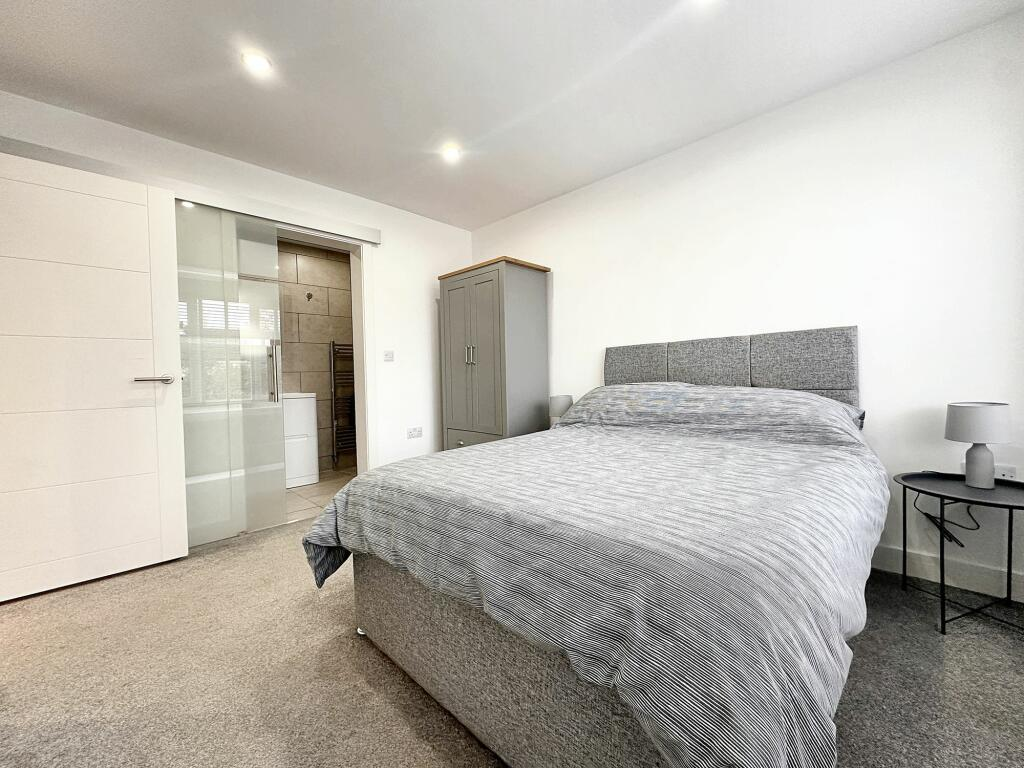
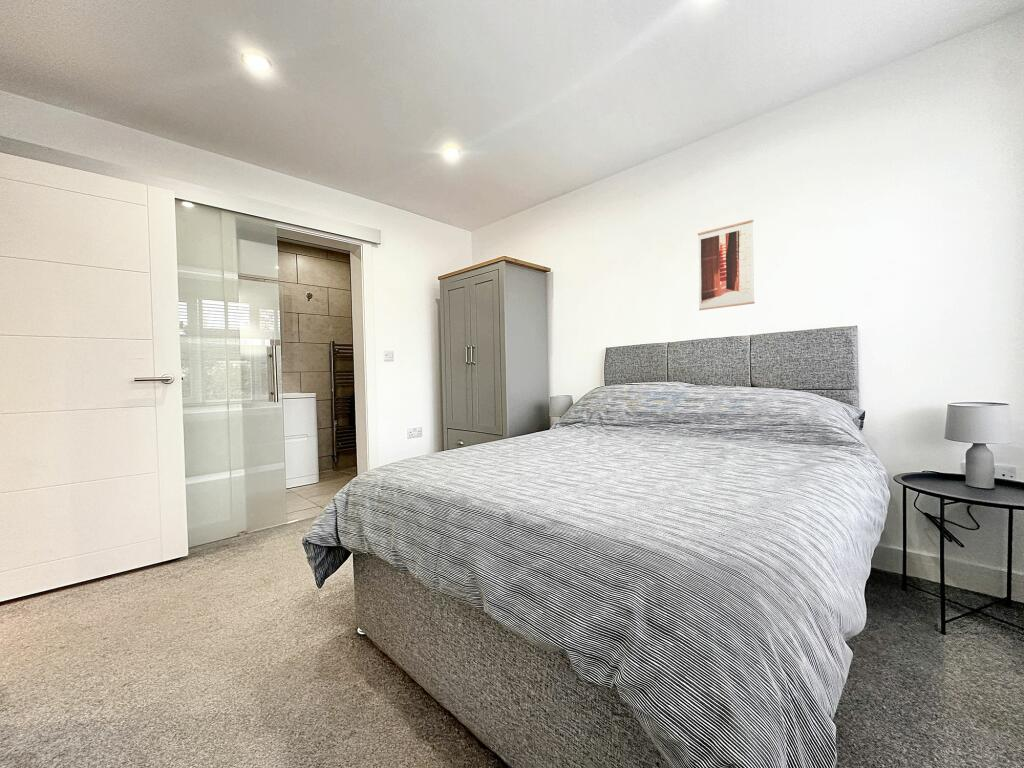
+ wall art (725, 266)
